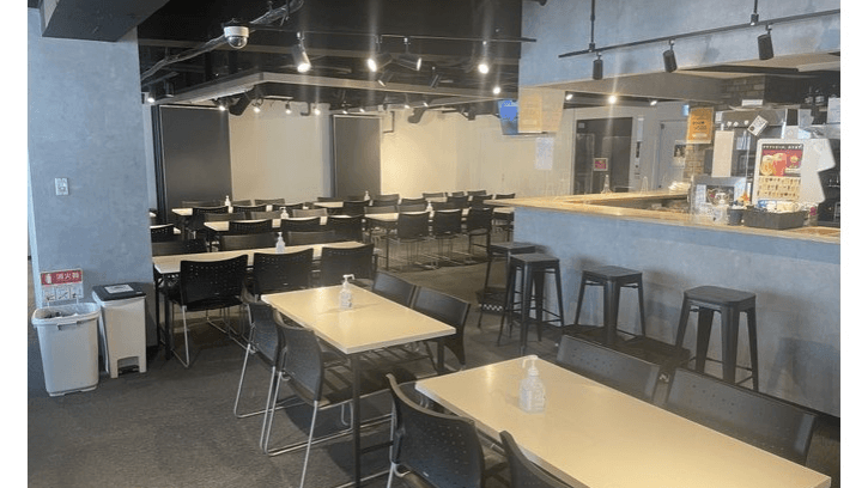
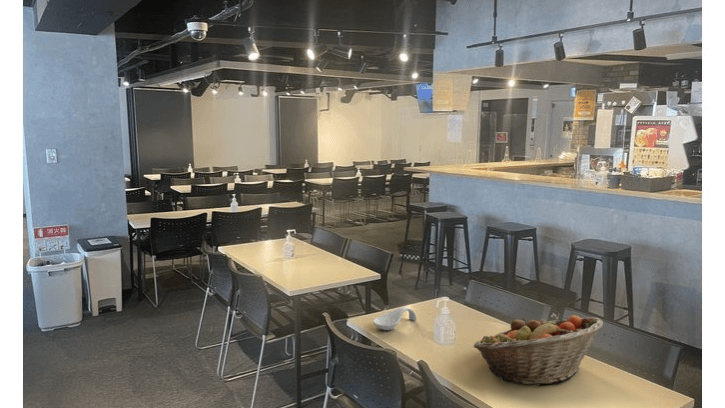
+ fruit basket (538, 342)
+ spoon rest (395, 317)
